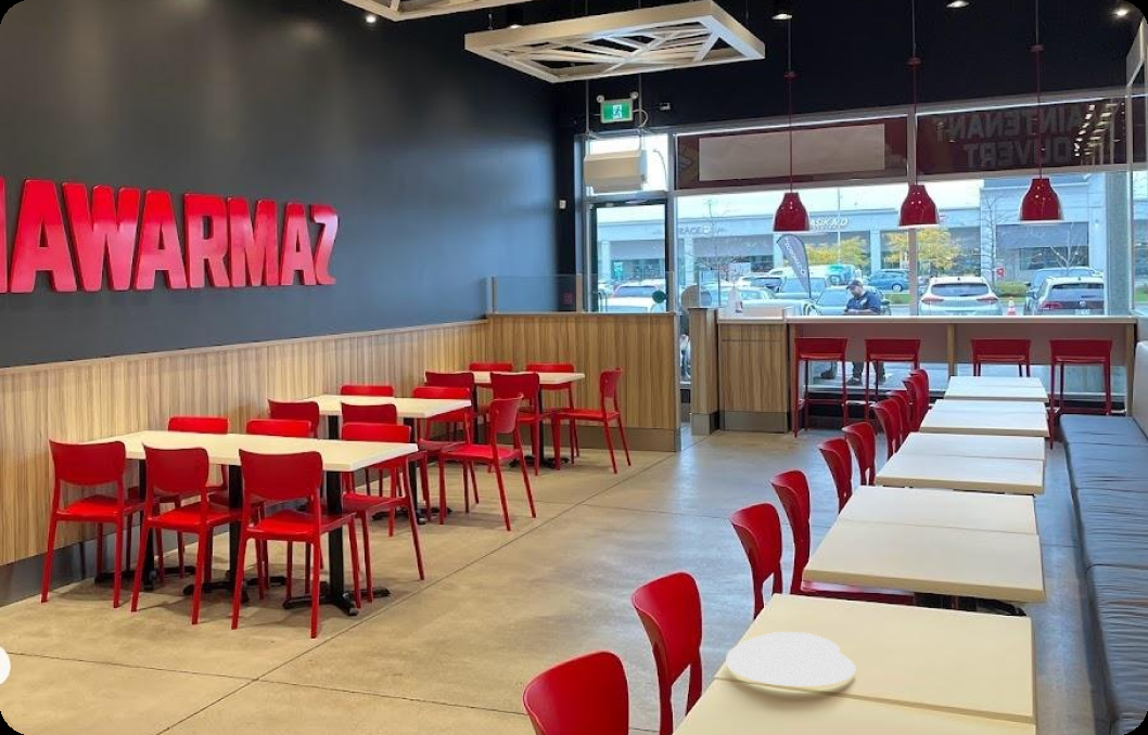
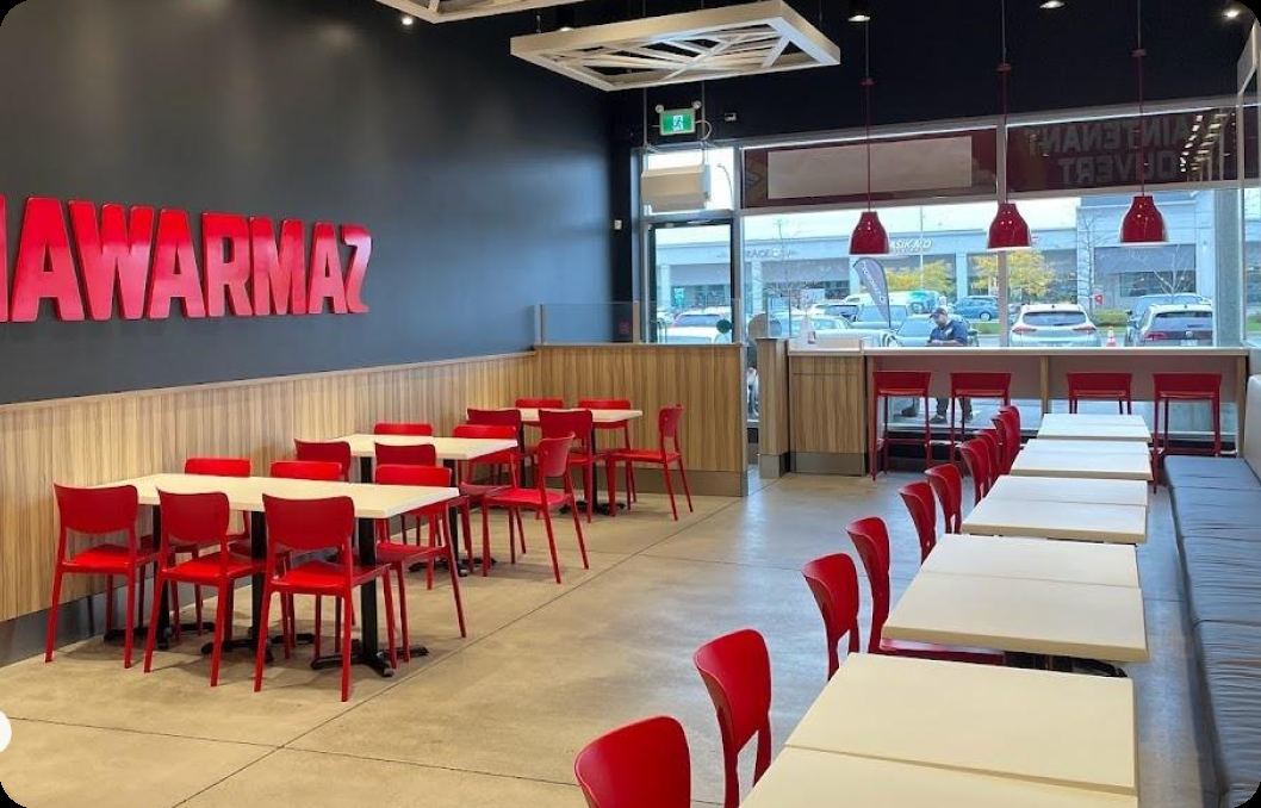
- plate (790, 652)
